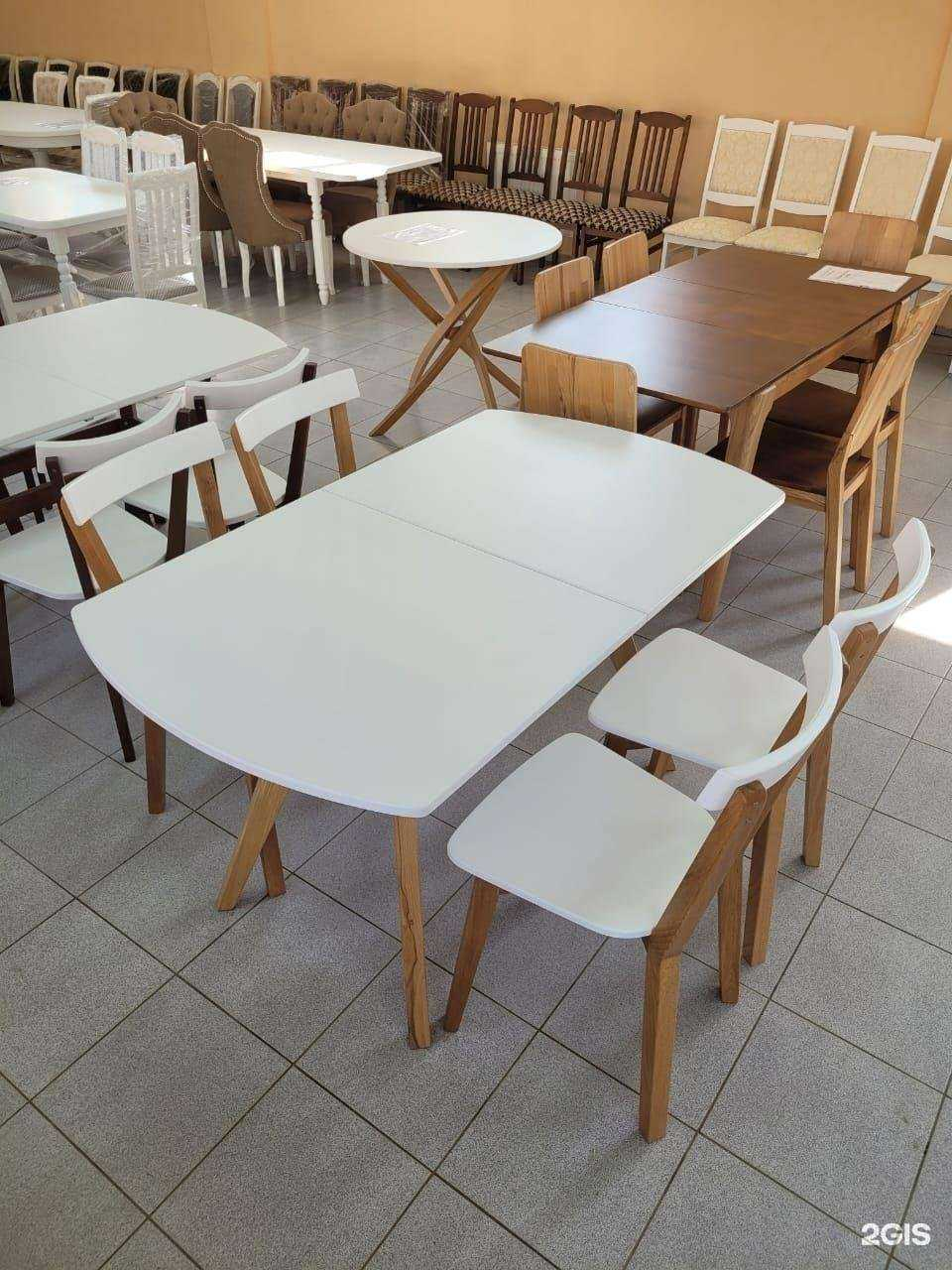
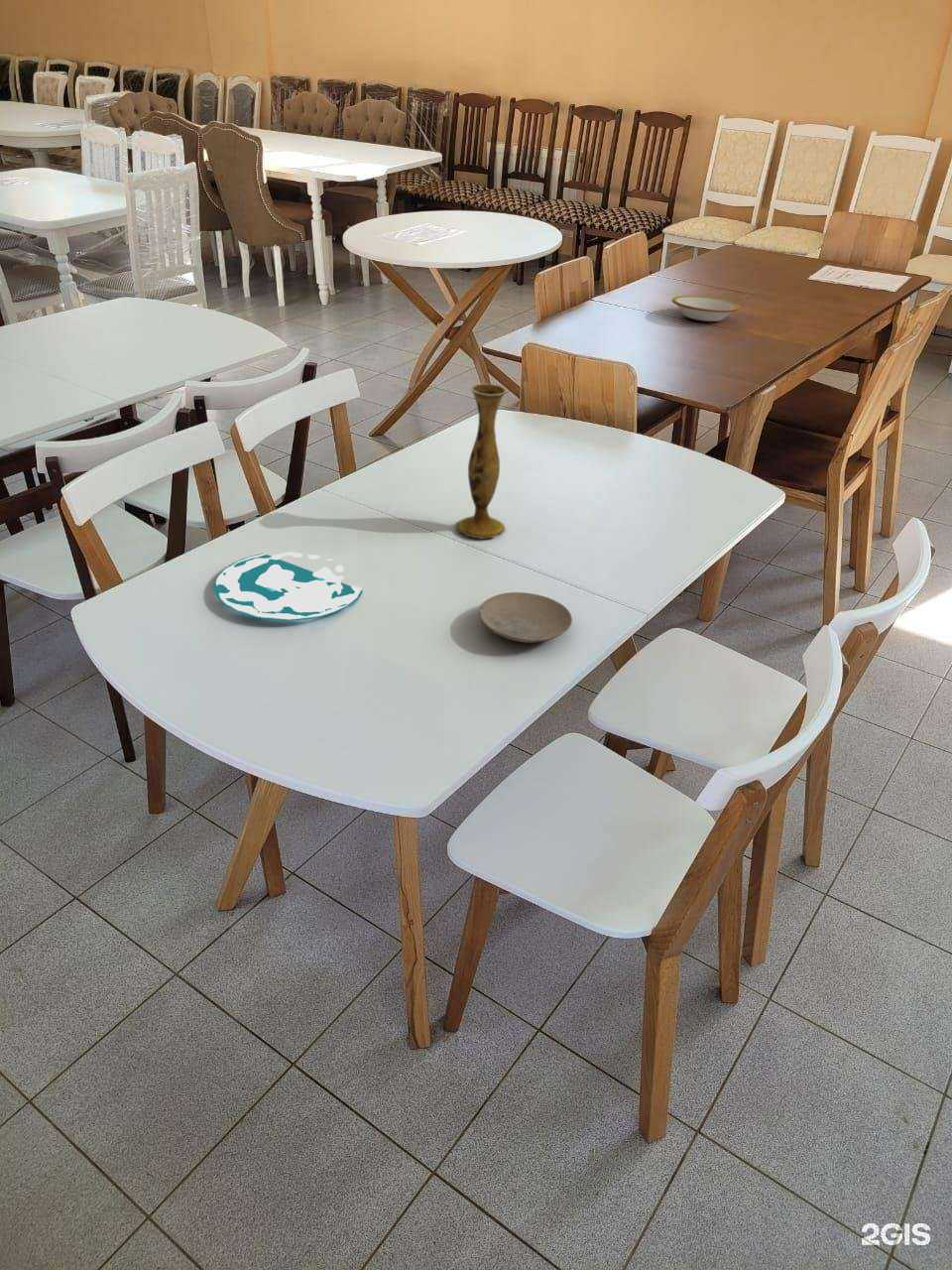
+ bowl (704, 310)
+ plate (290, 577)
+ vase (486, 460)
+ plate (525, 621)
